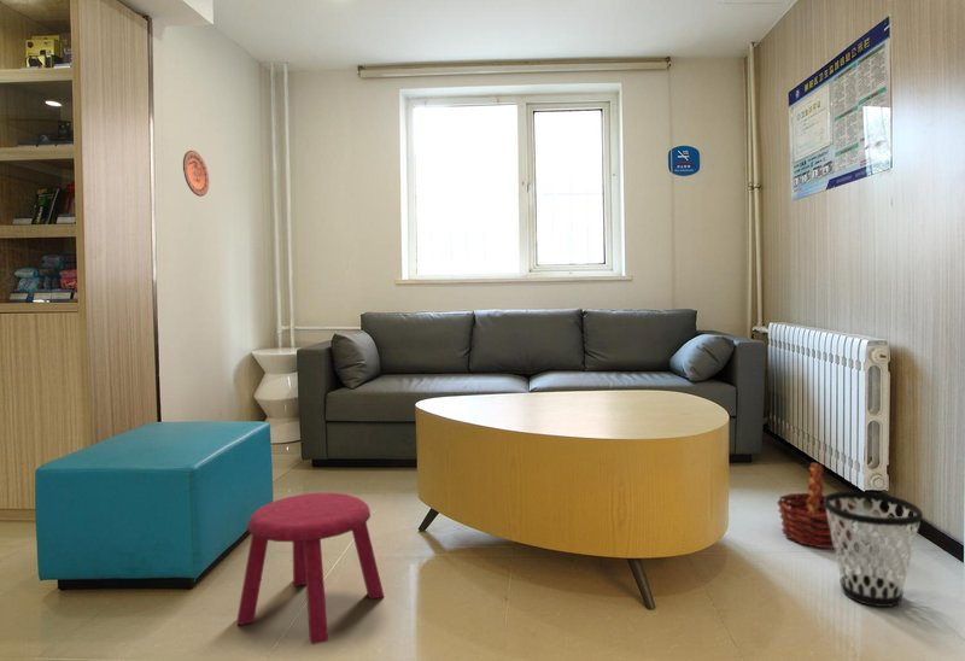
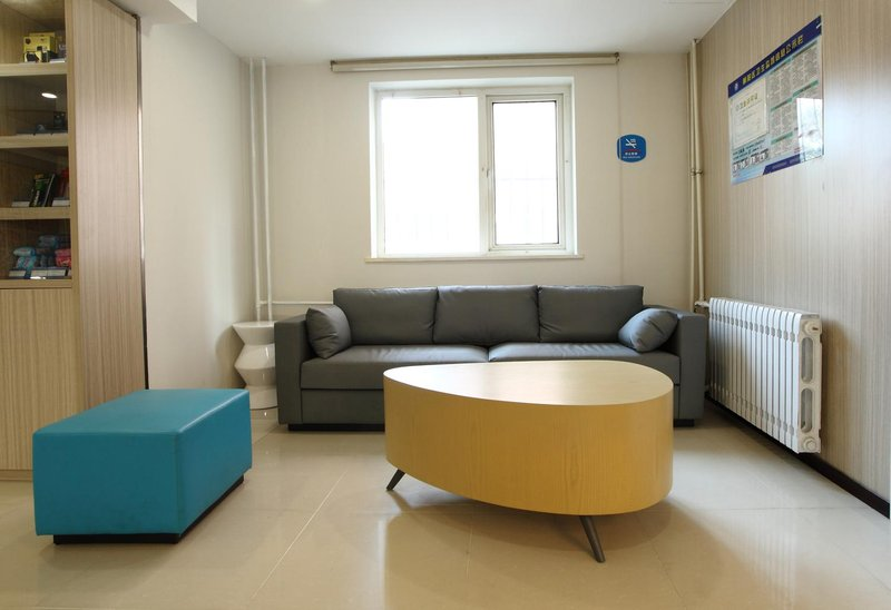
- wastebasket (868, 550)
- stool (311, 557)
- decorative plate (195, 172)
- basket (815, 499)
